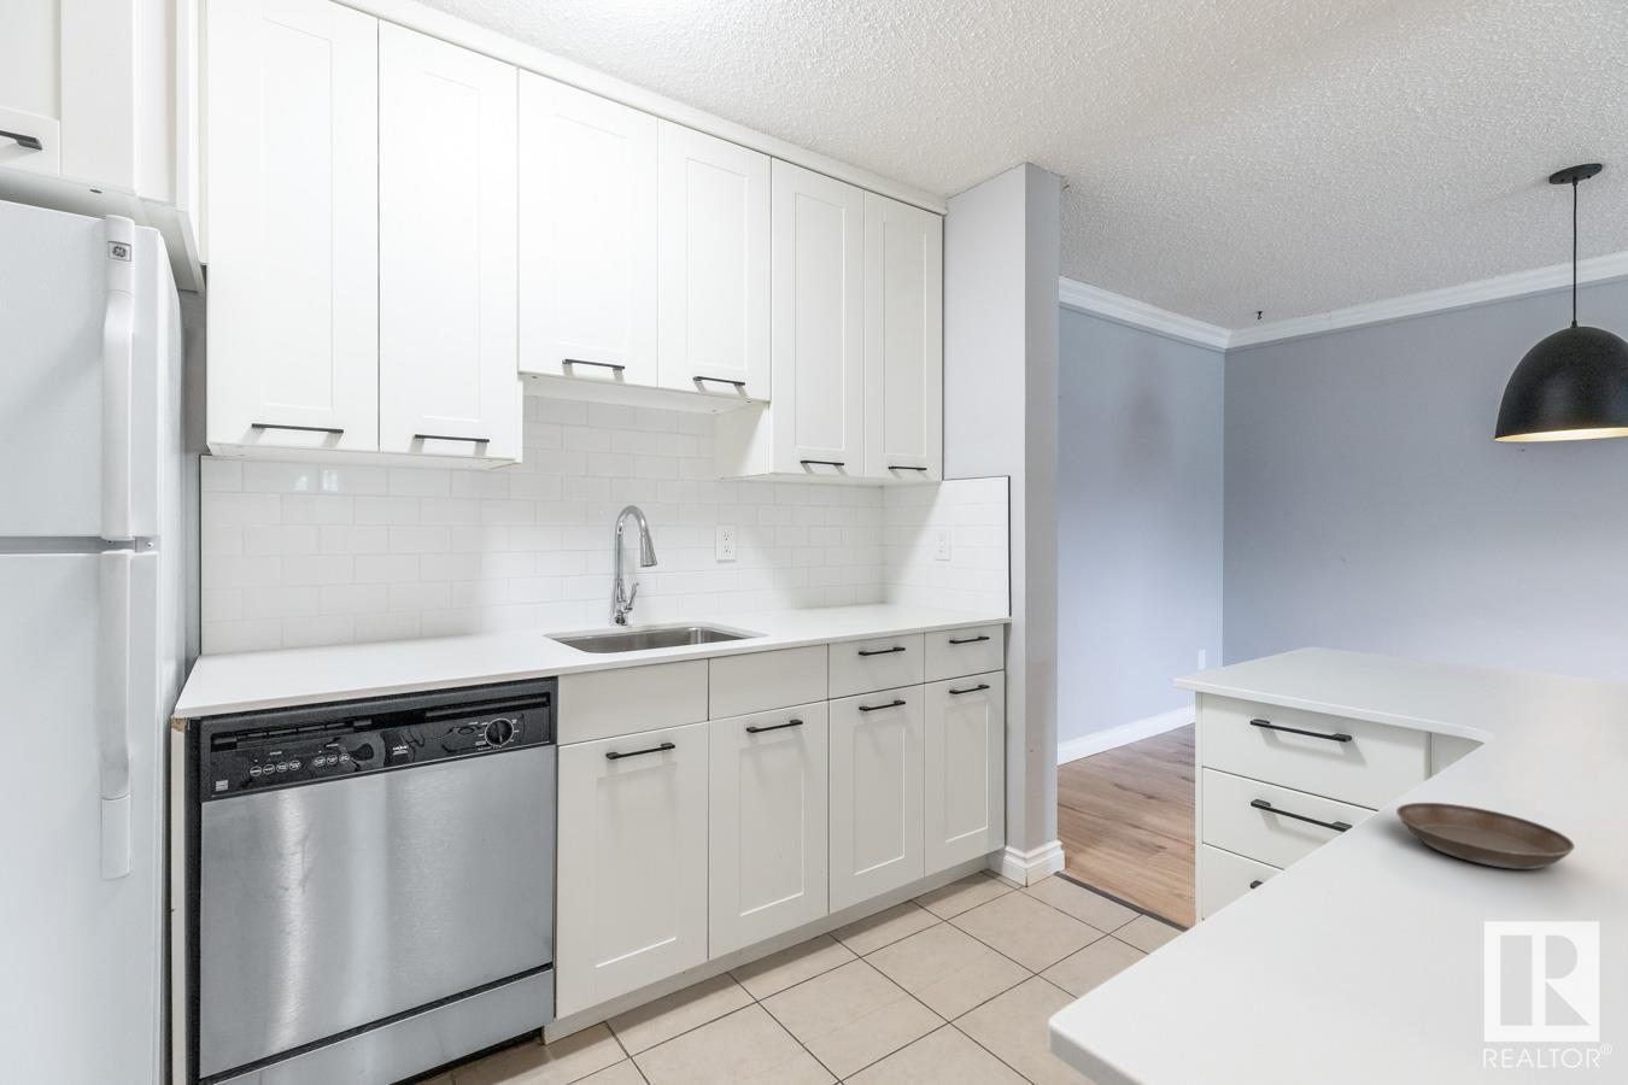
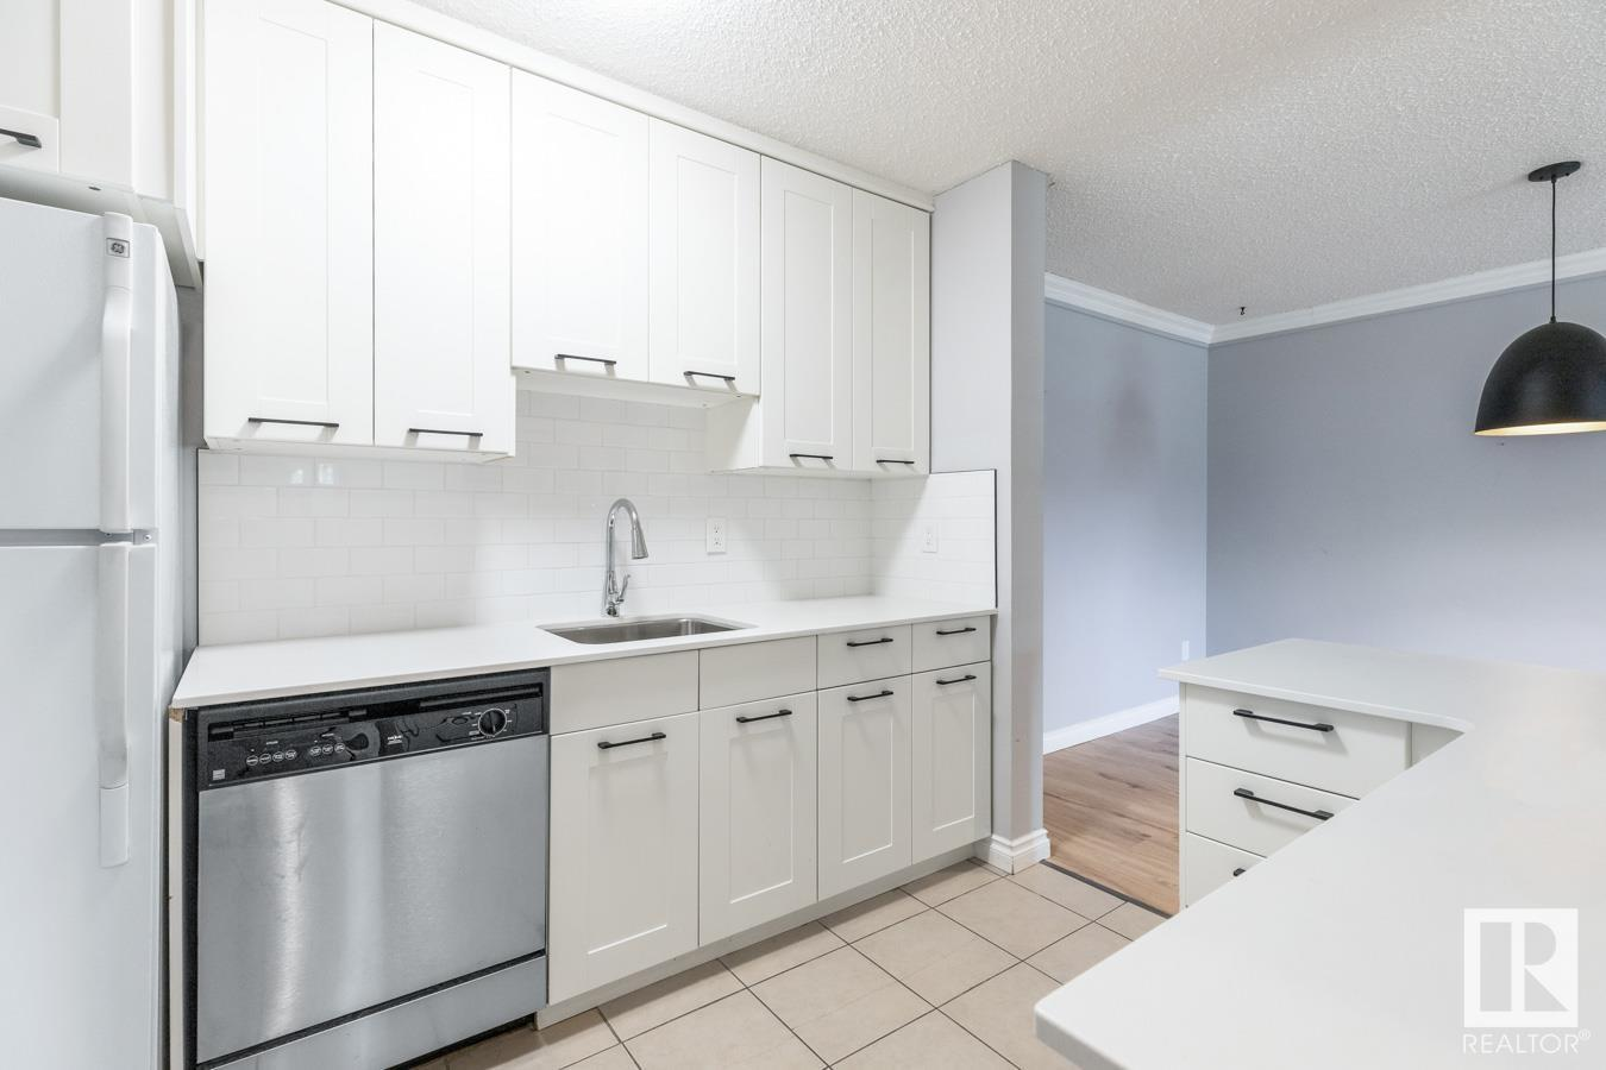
- saucer (1480, 837)
